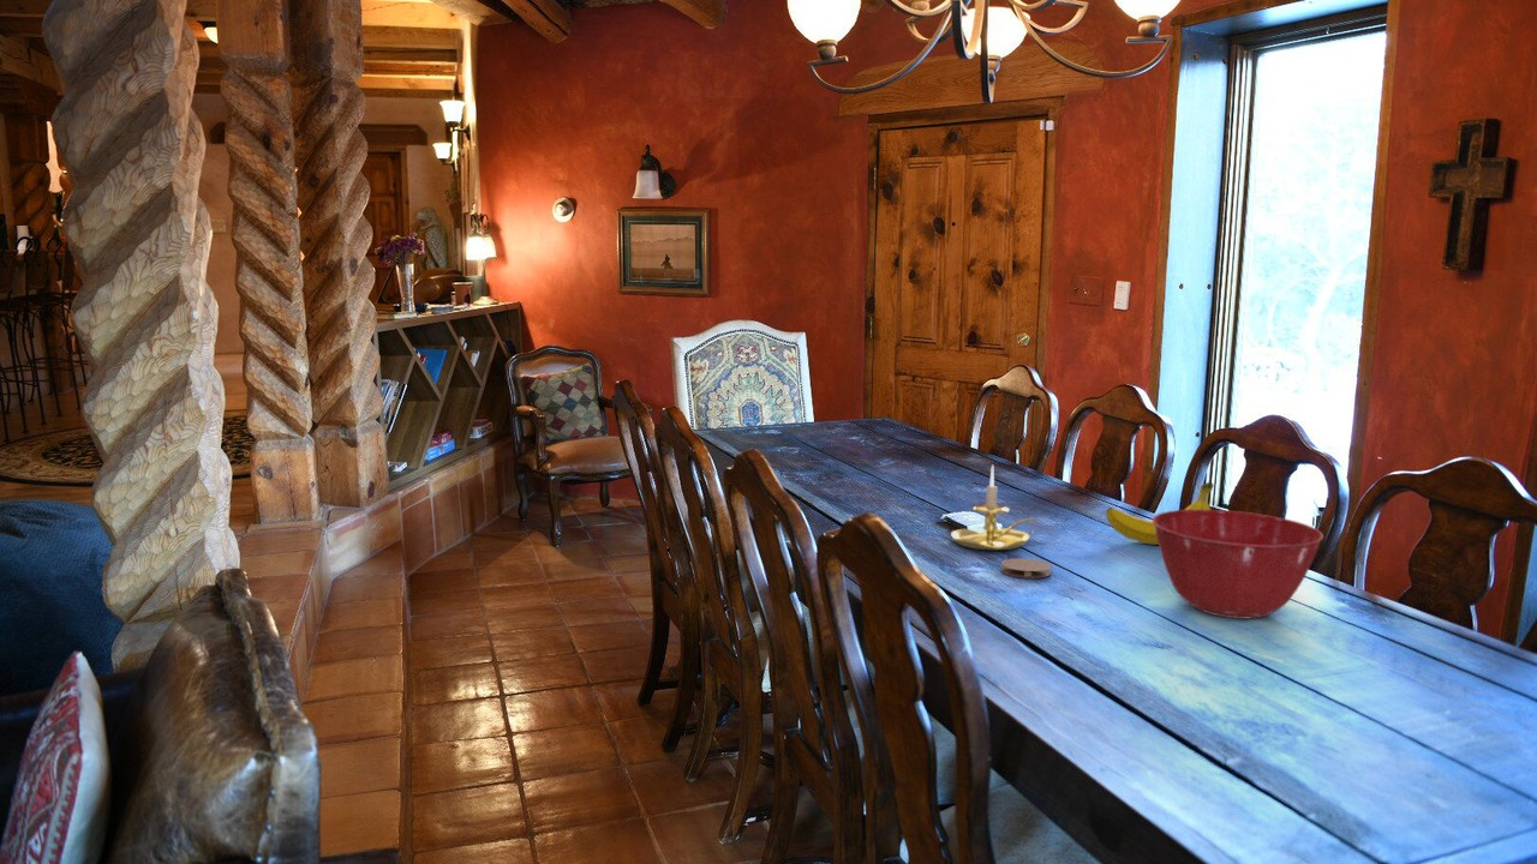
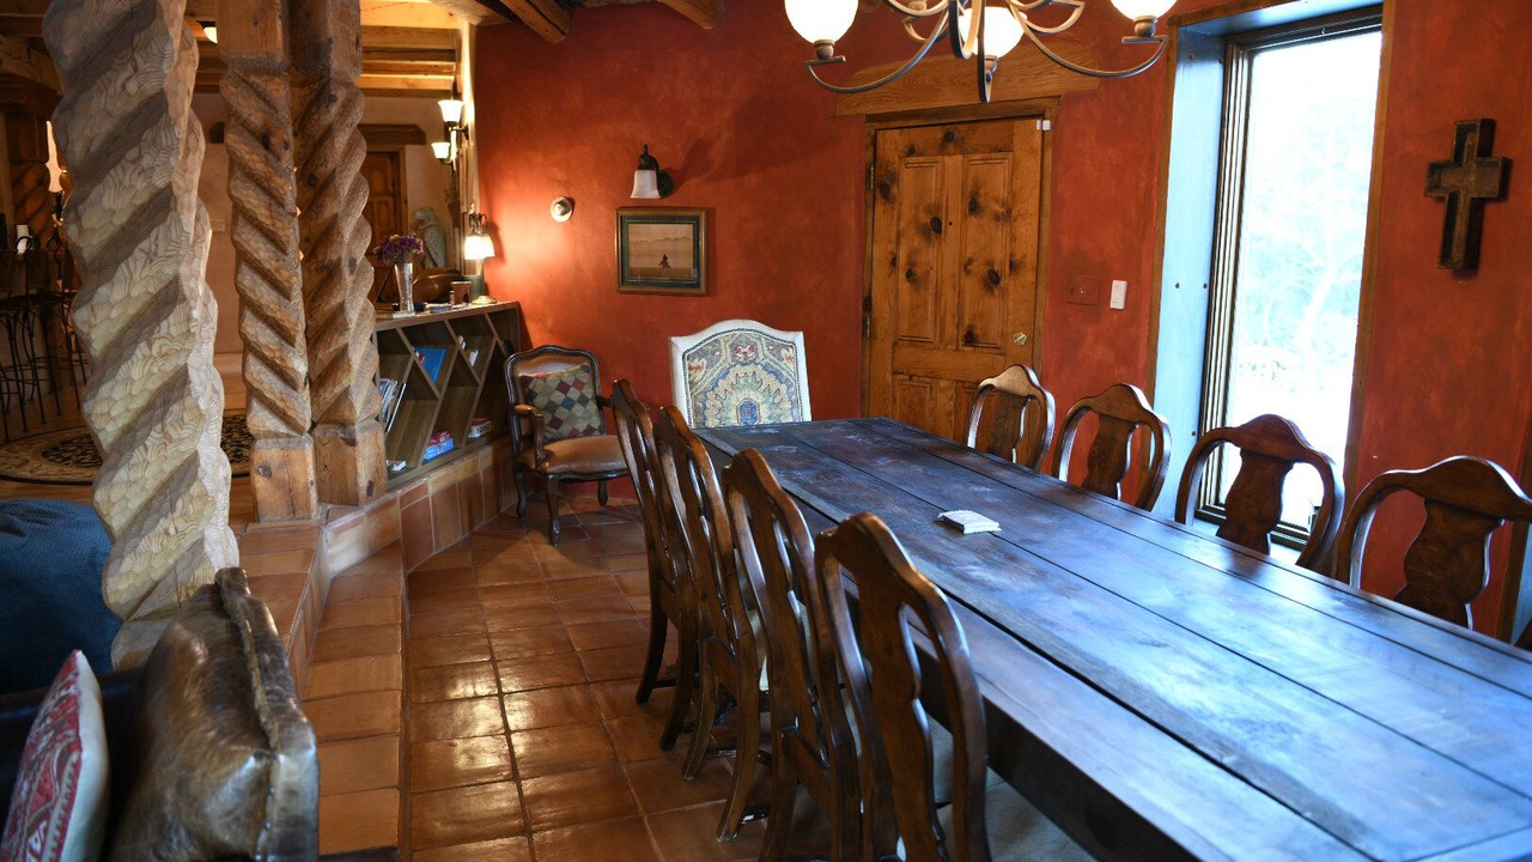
- mixing bowl (1232, 566)
- fruit (1152, 521)
- coaster (1025, 568)
- candle holder (997, 505)
